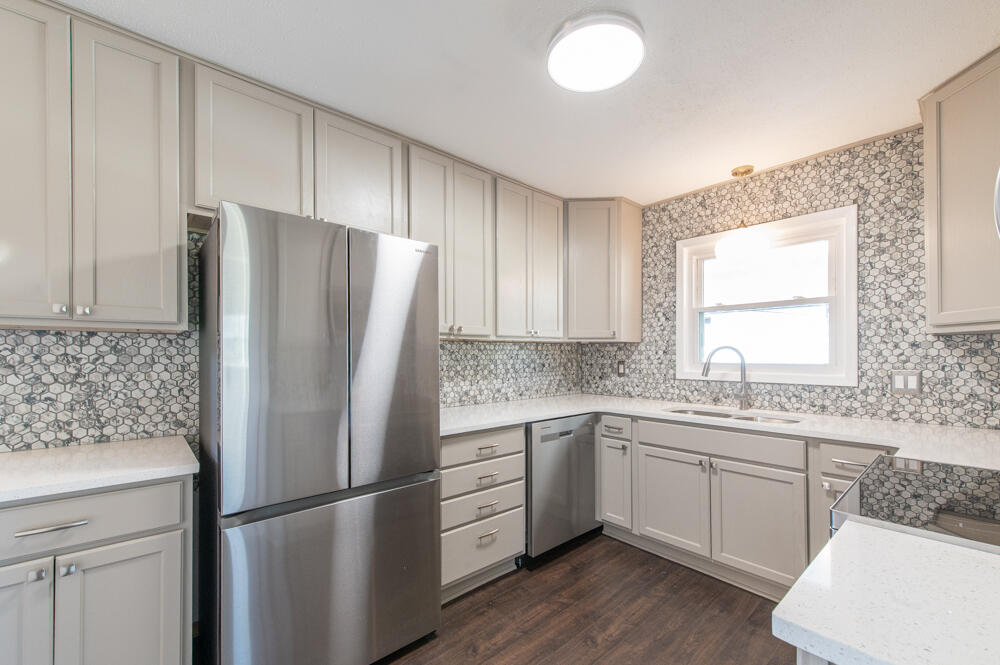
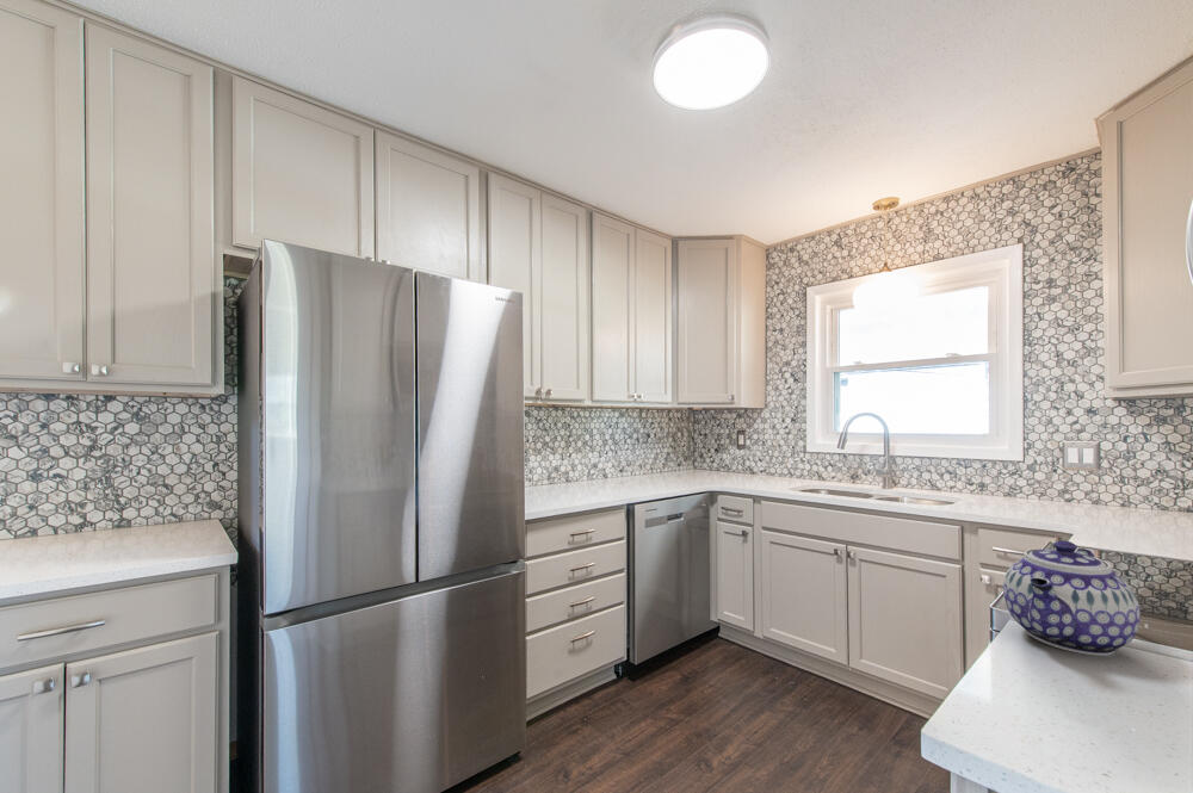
+ teapot (1067, 589)
